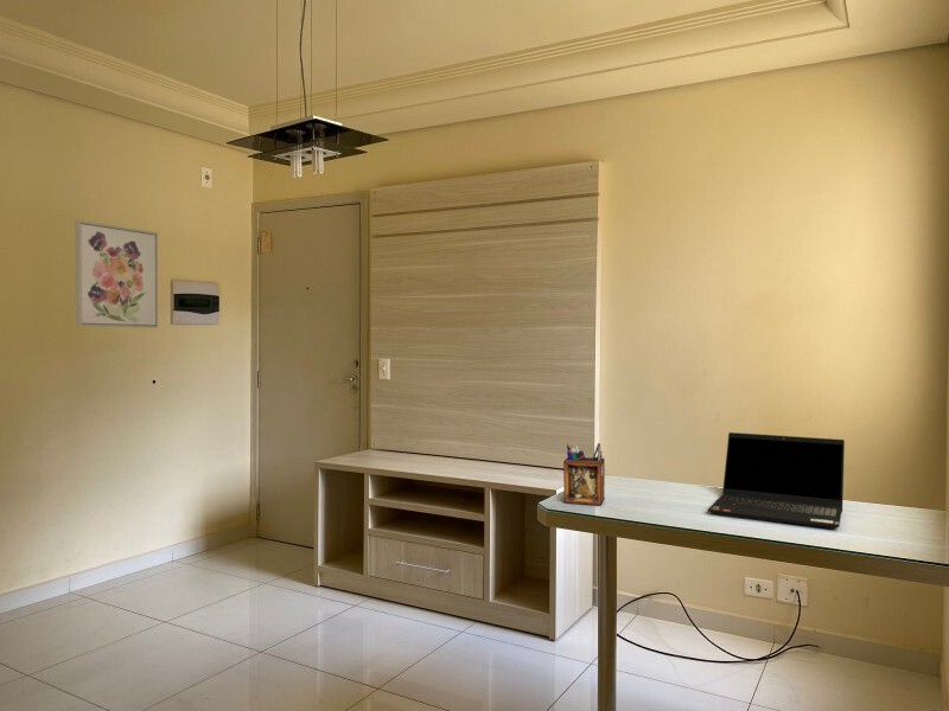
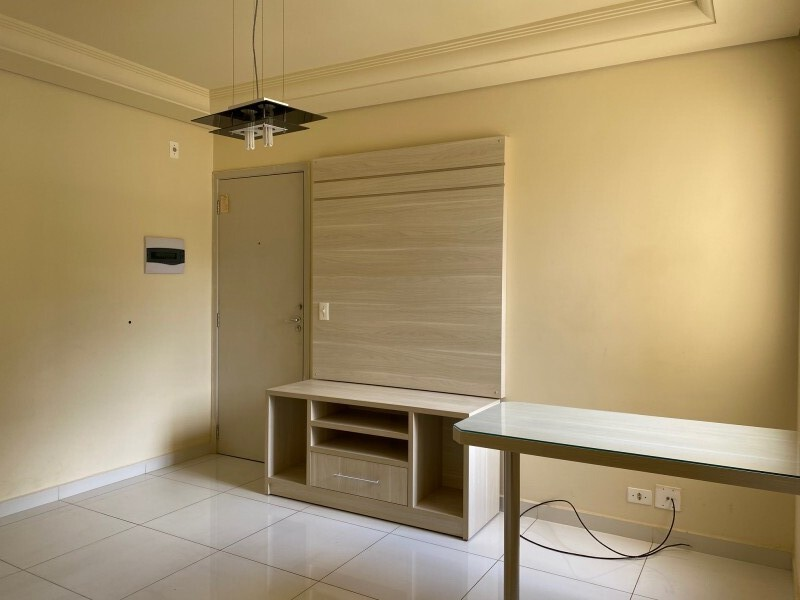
- wall art (119, 276)
- laptop computer (777, 475)
- desk organizer (584, 472)
